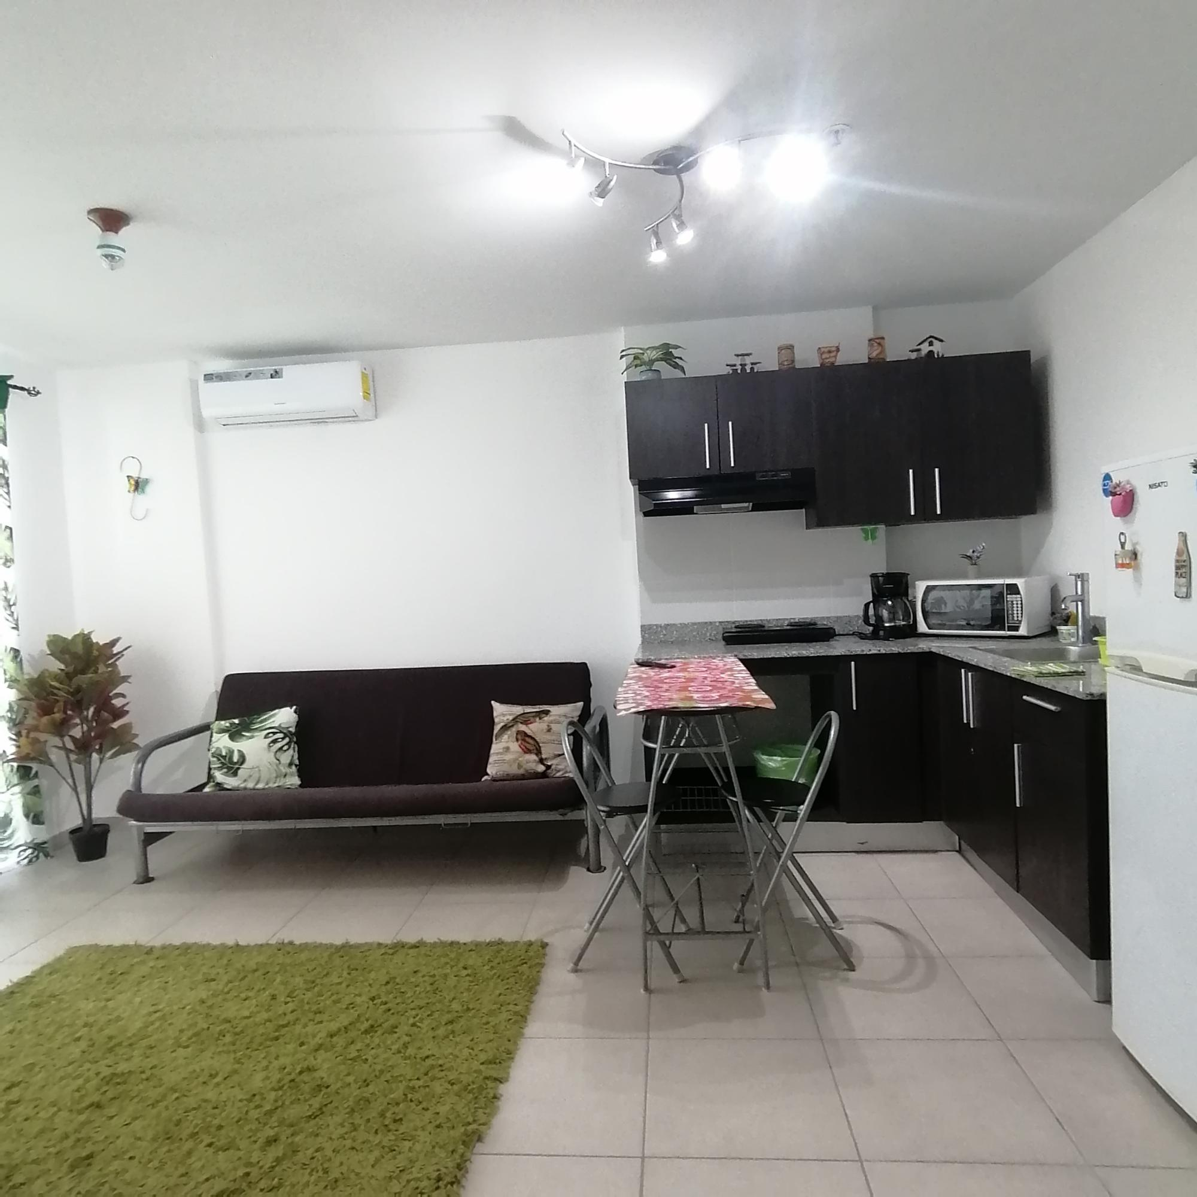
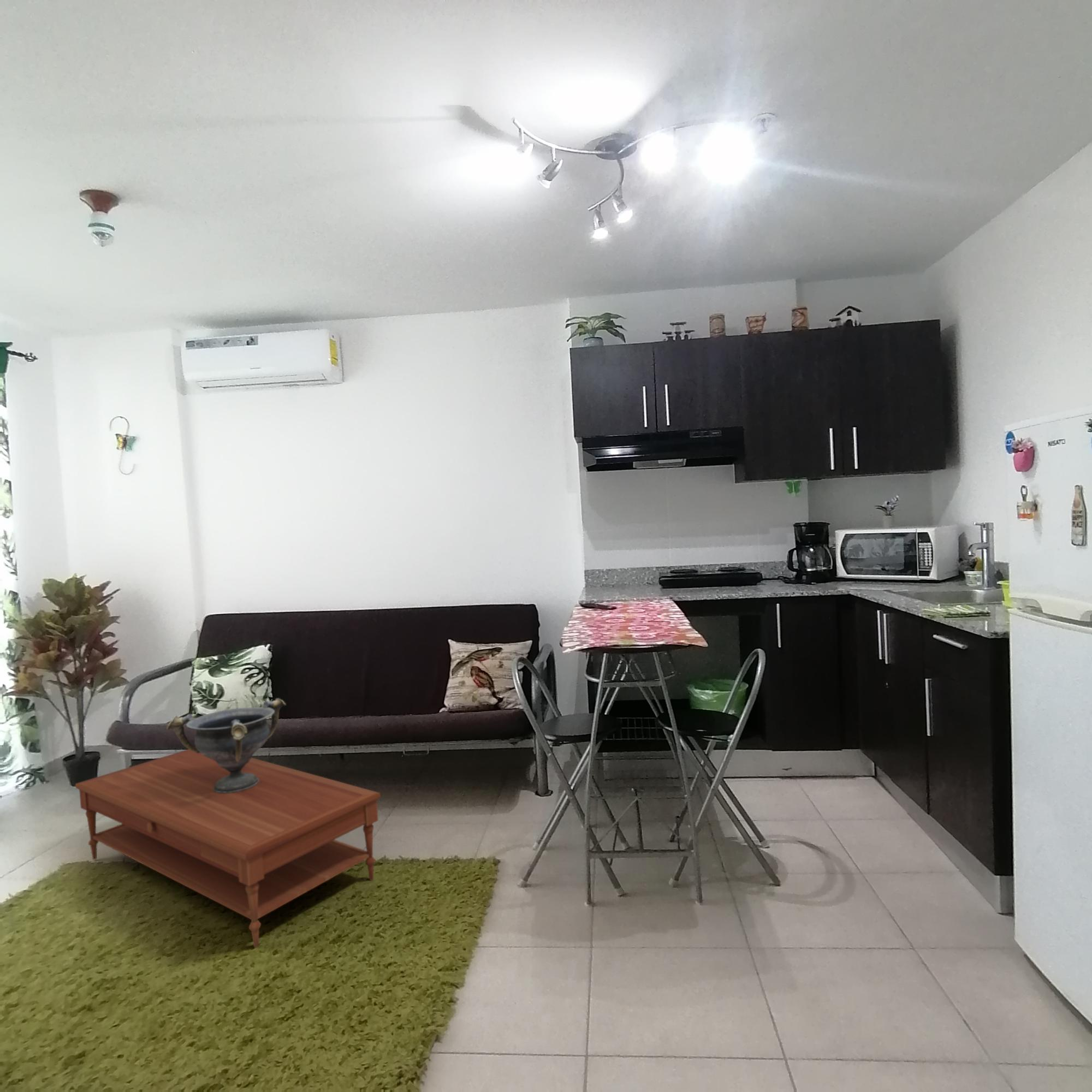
+ decorative bowl (228, 750)
+ coffee table (223, 828)
